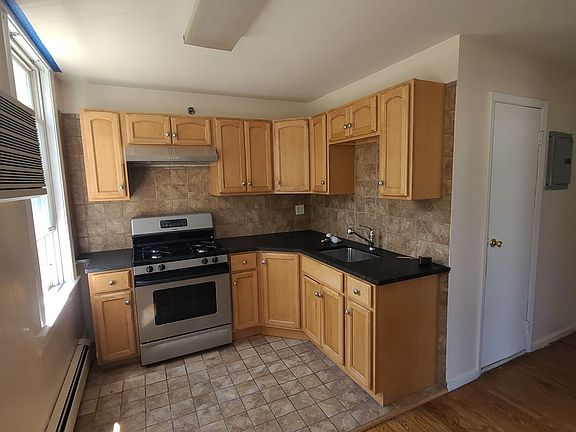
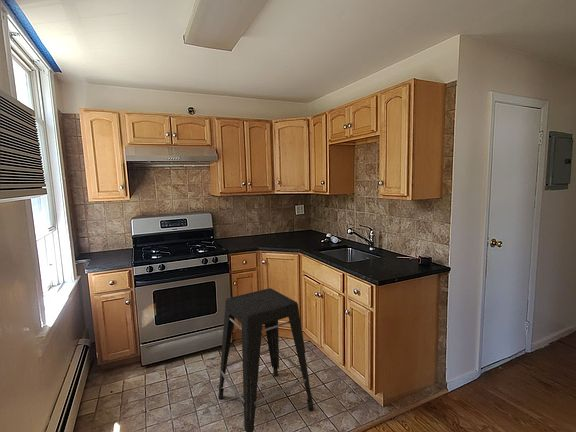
+ stool (262, 352)
